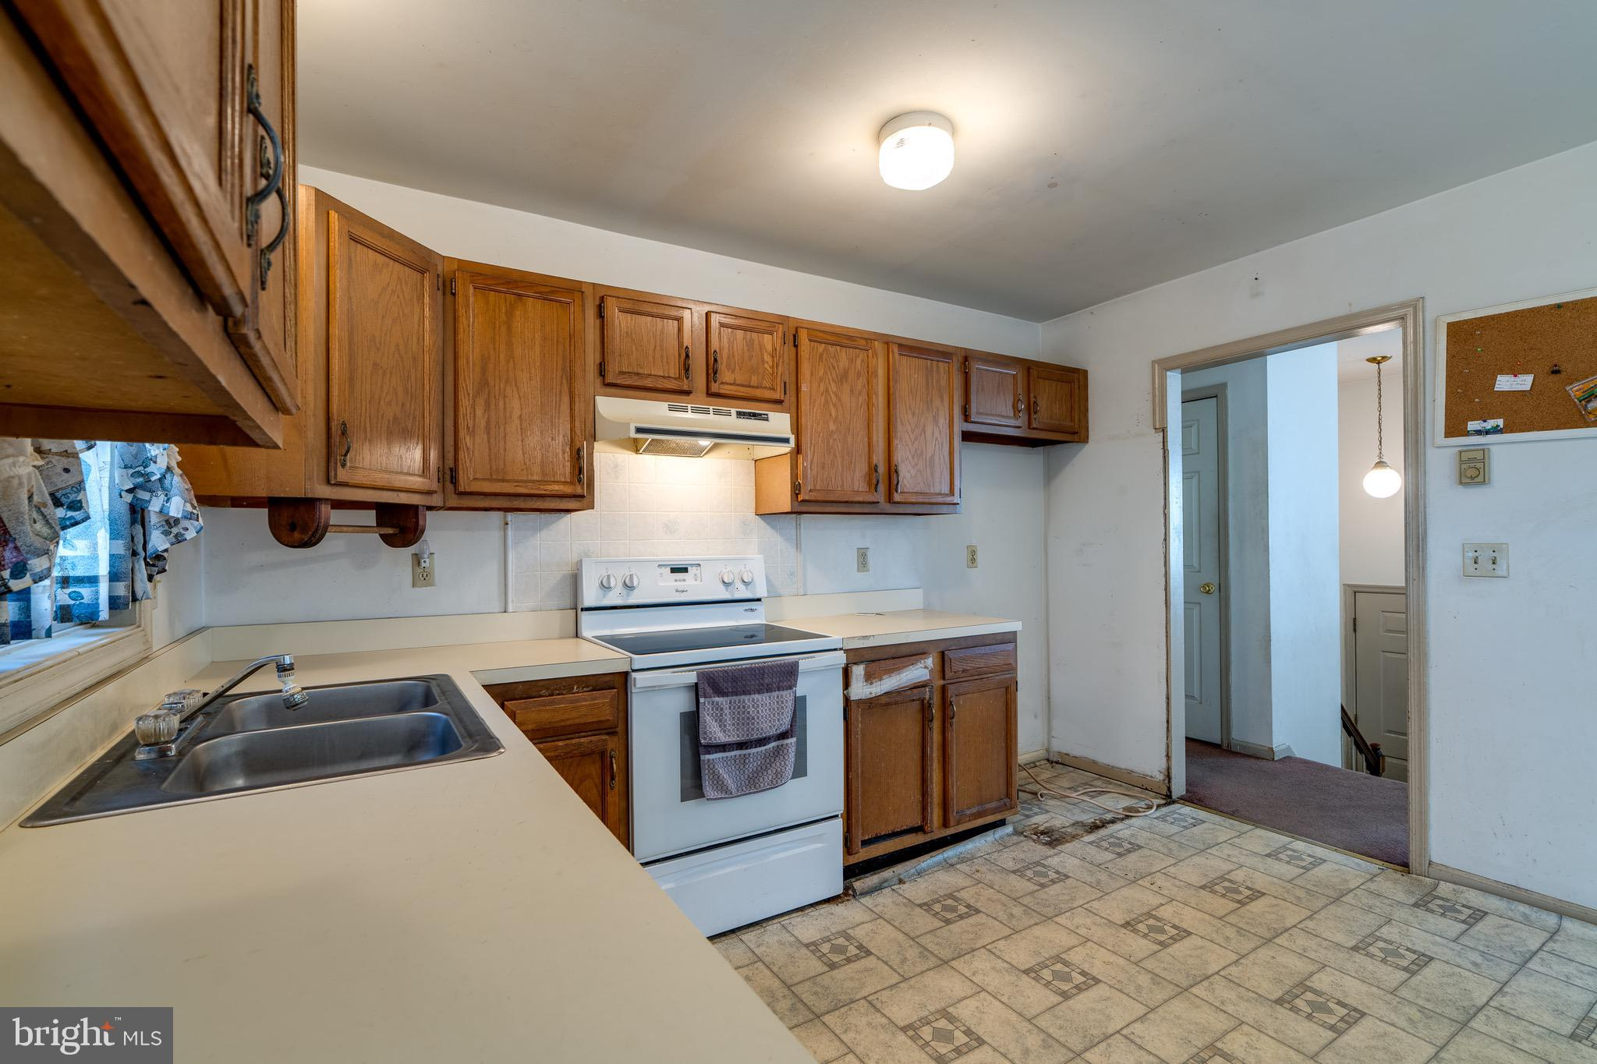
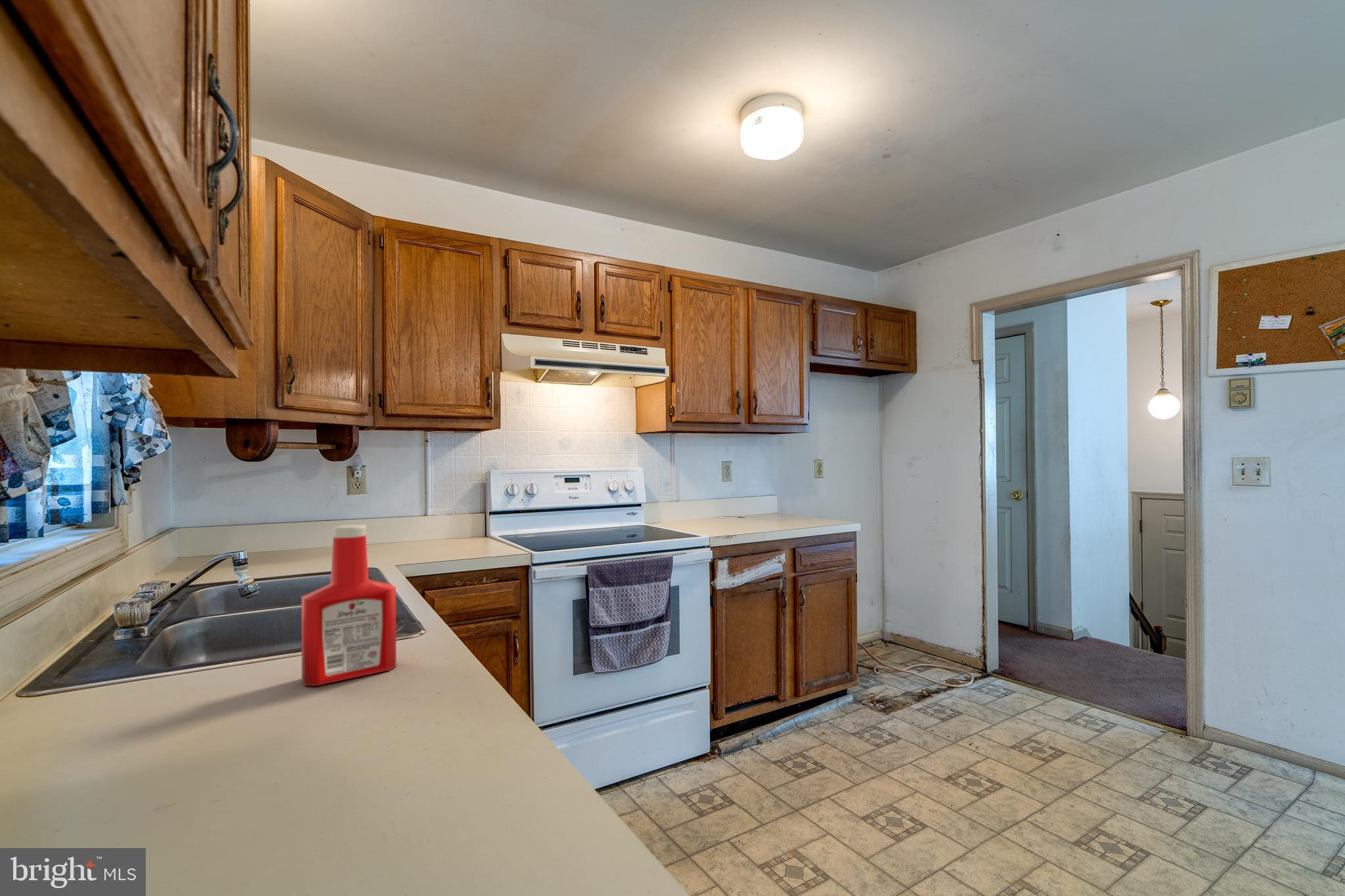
+ soap bottle (349, 599)
